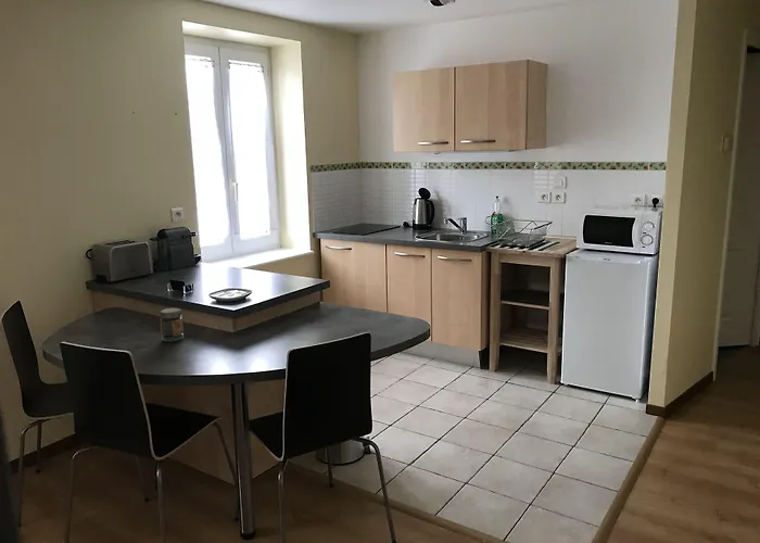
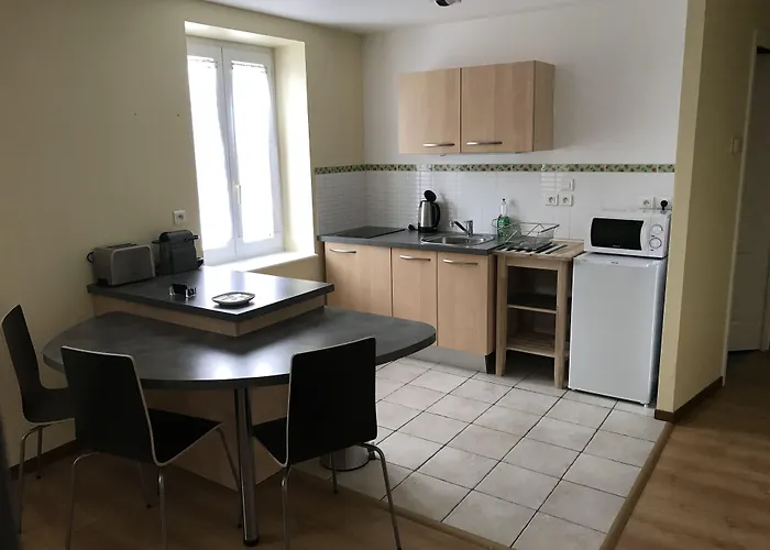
- jar (172, 324)
